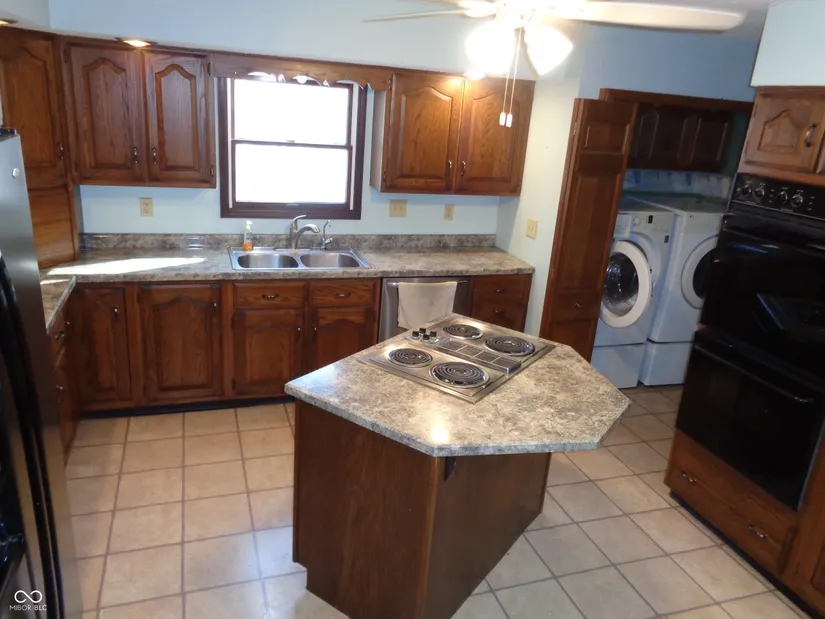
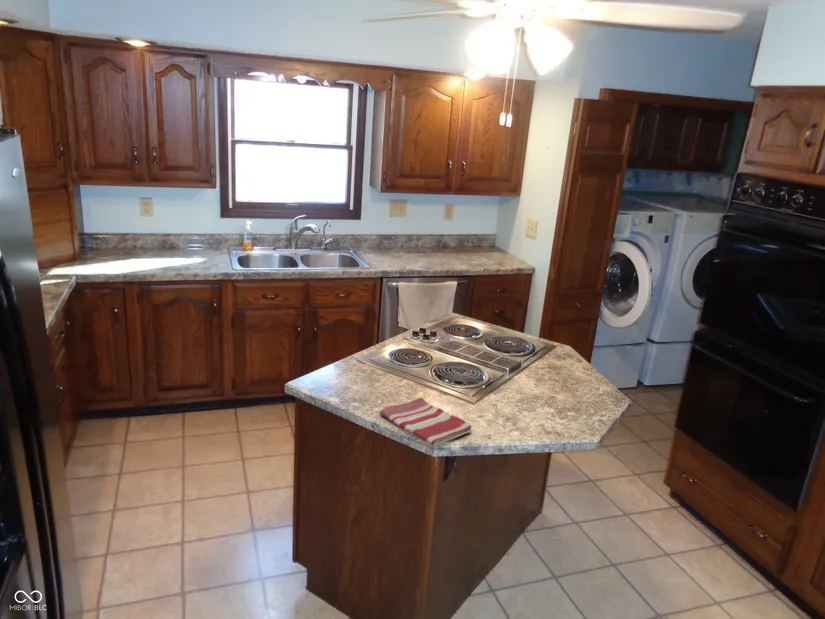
+ dish towel (425, 419)
